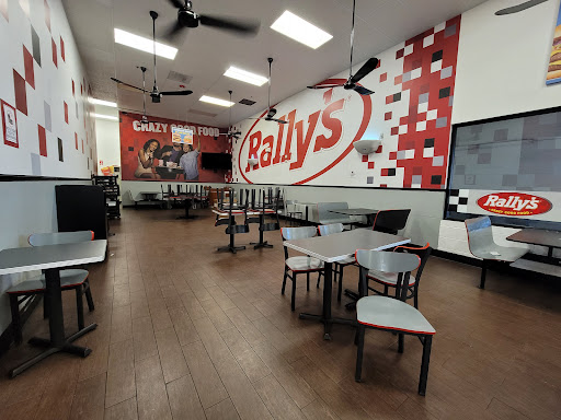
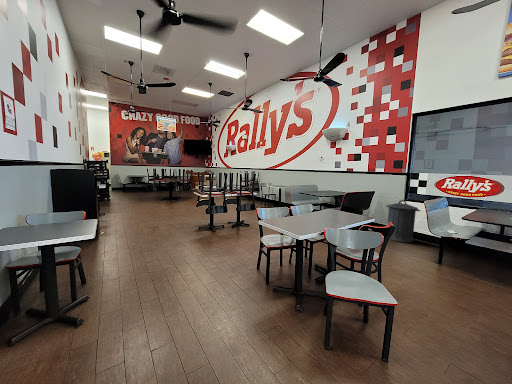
+ trash can (400, 219)
